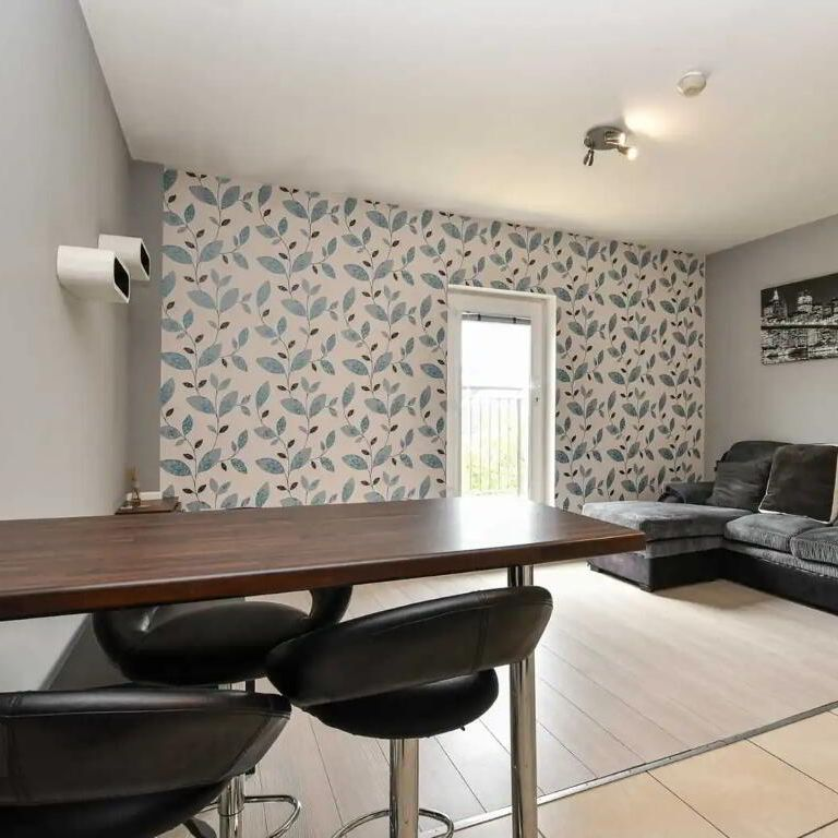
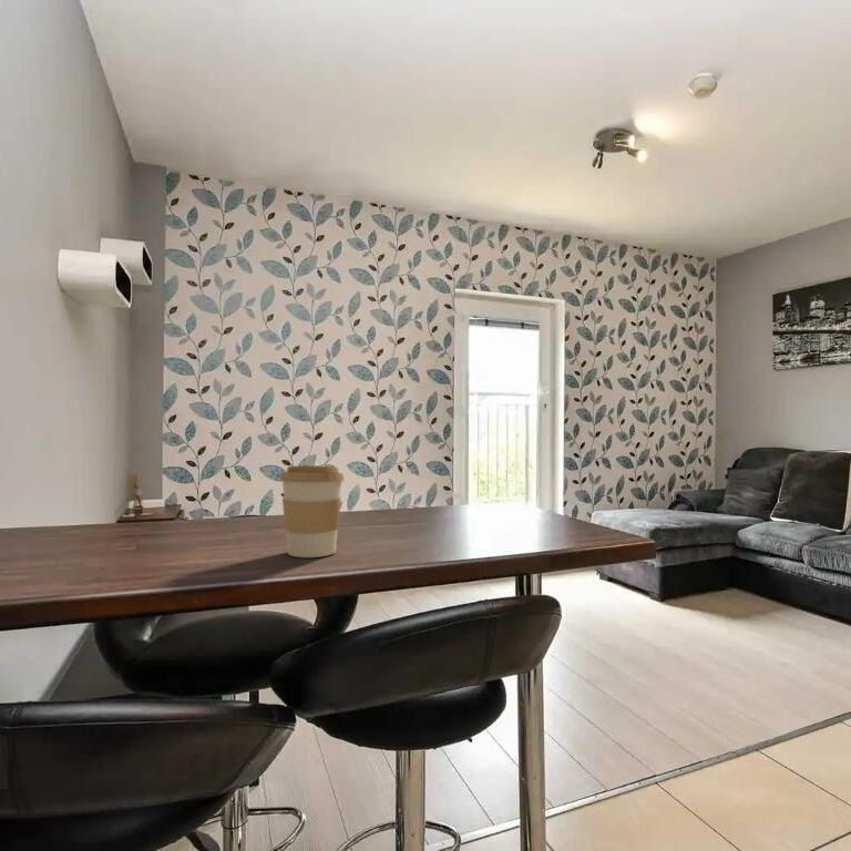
+ coffee cup (311, 507)
